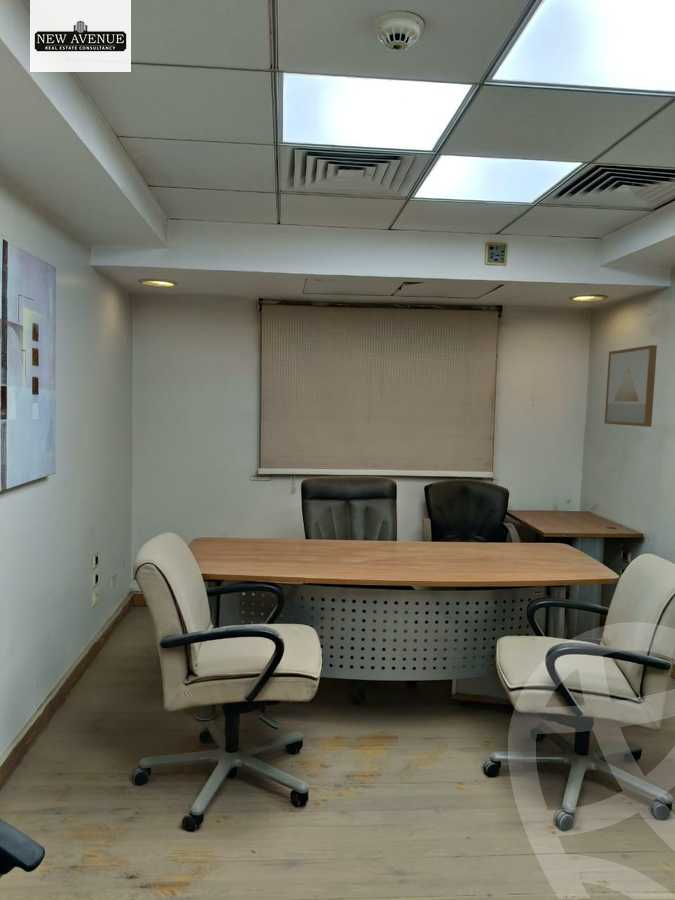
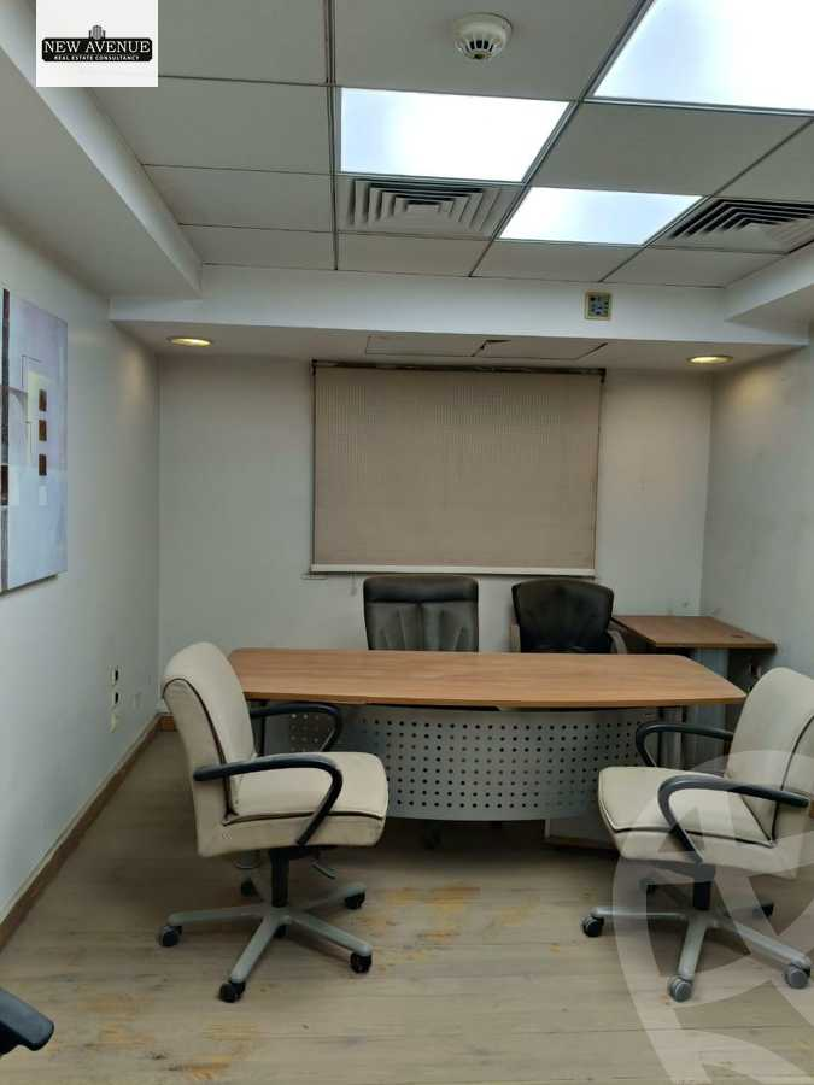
- wall art (628, 387)
